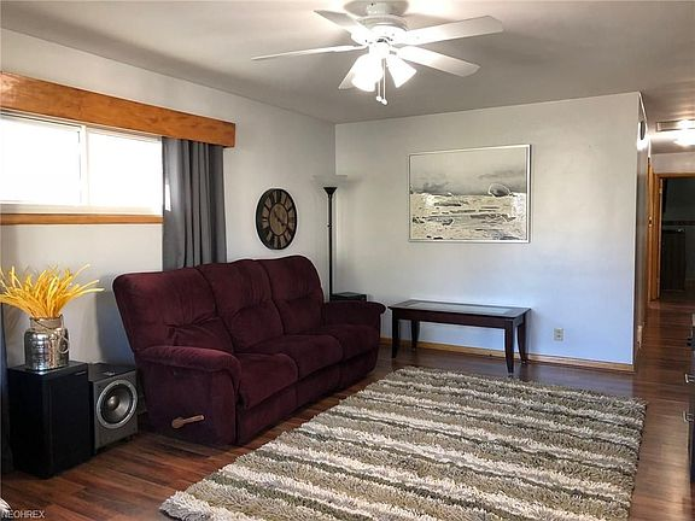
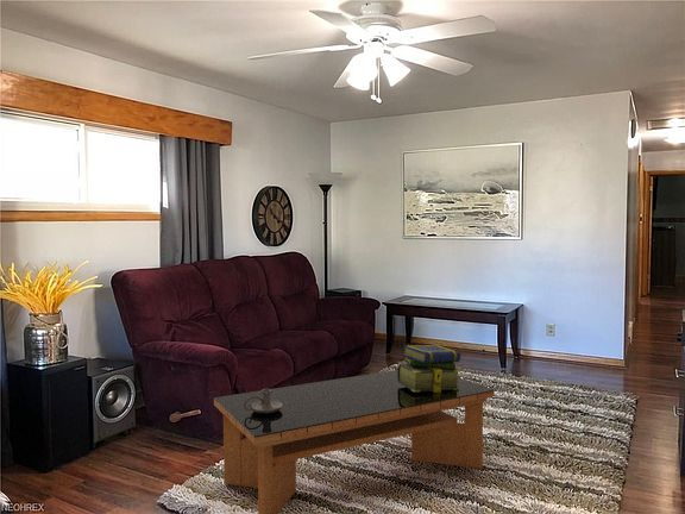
+ candle holder (263, 400)
+ coffee table (357, 434)
+ stack of books (428, 365)
